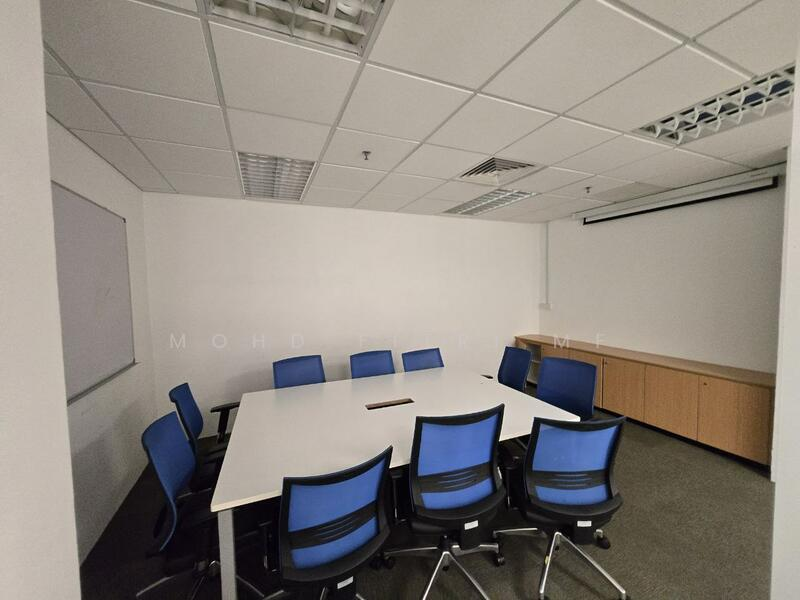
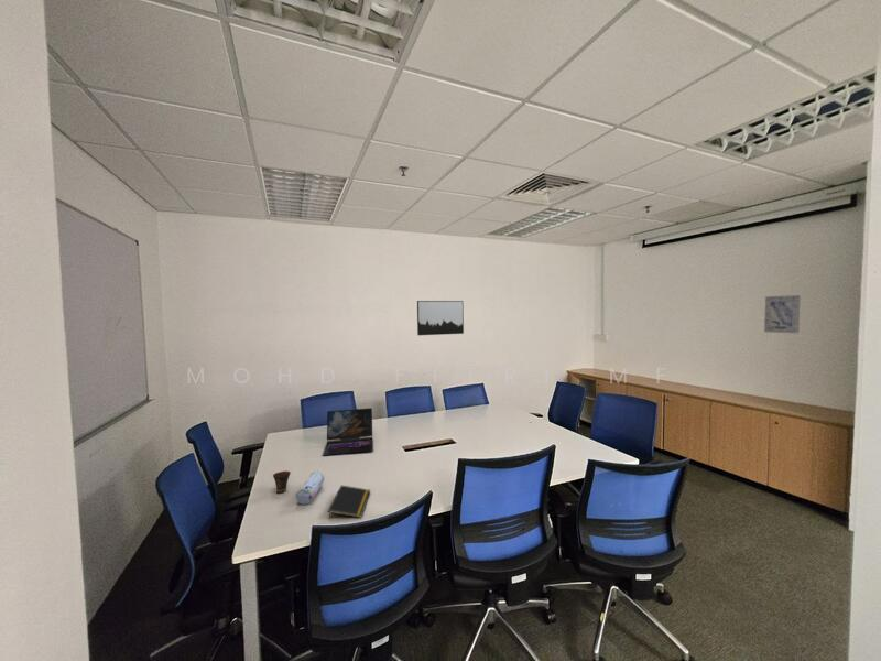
+ cup (282, 480)
+ laptop (349, 431)
+ wall art (440, 317)
+ pencil case (311, 486)
+ notepad (350, 500)
+ wall art (781, 314)
